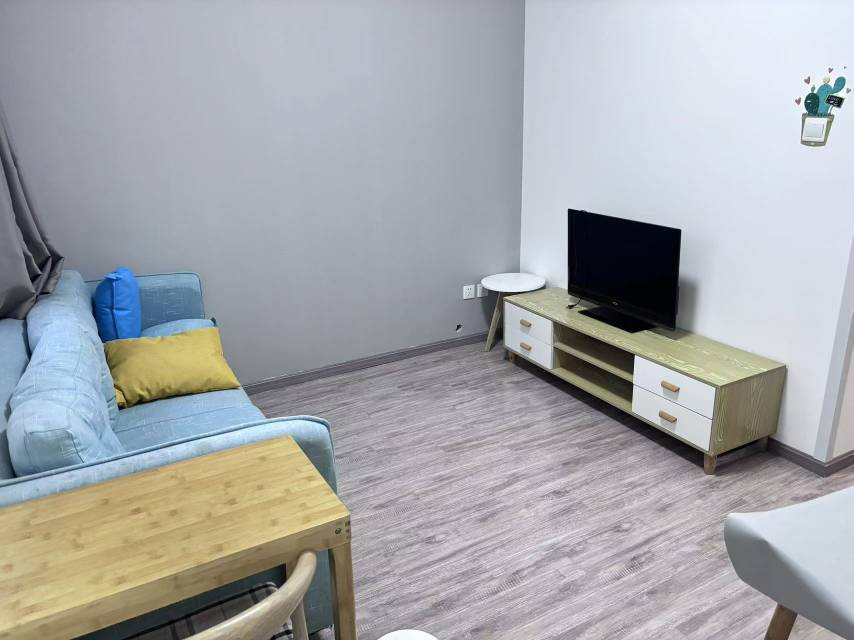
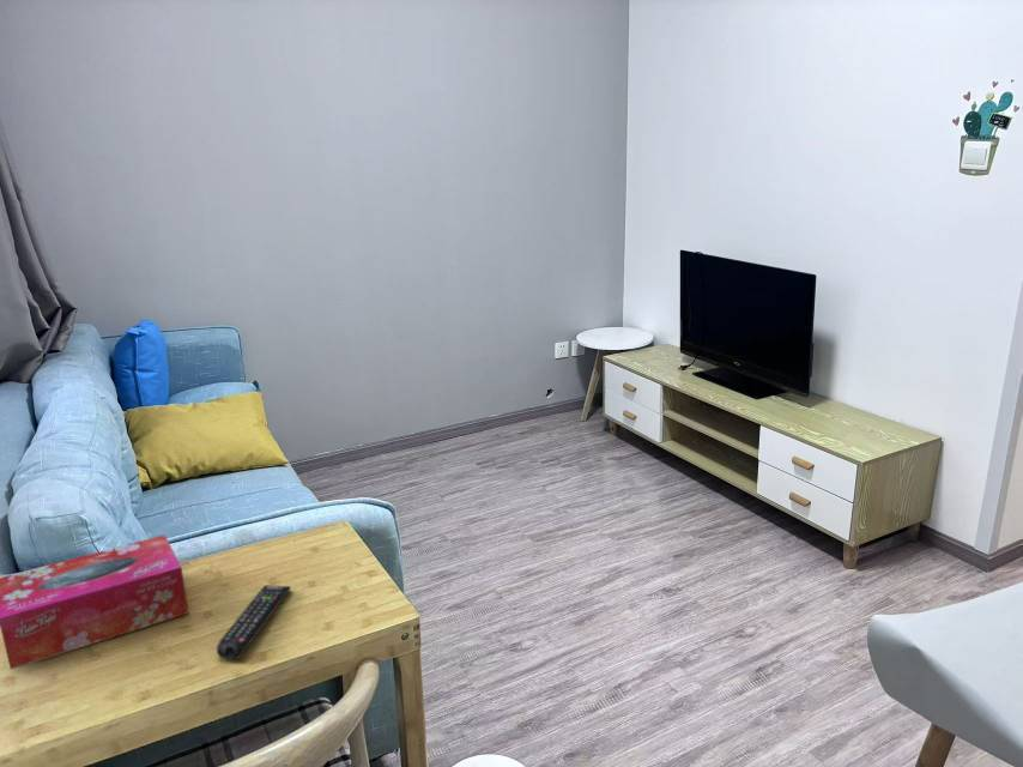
+ remote control (255, 617)
+ tissue box (93, 596)
